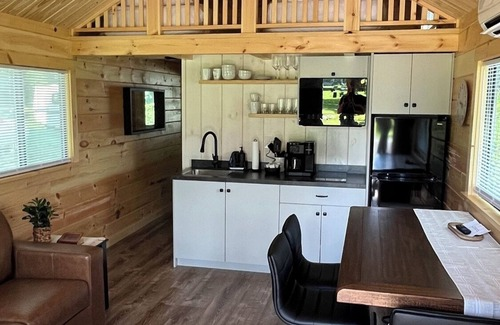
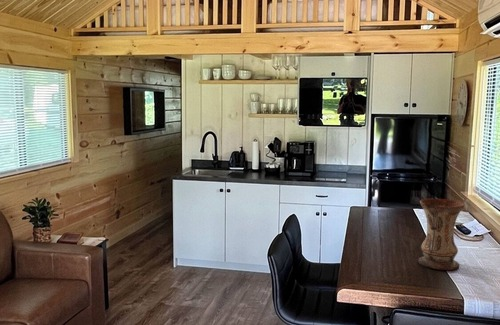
+ vase (440, 233)
